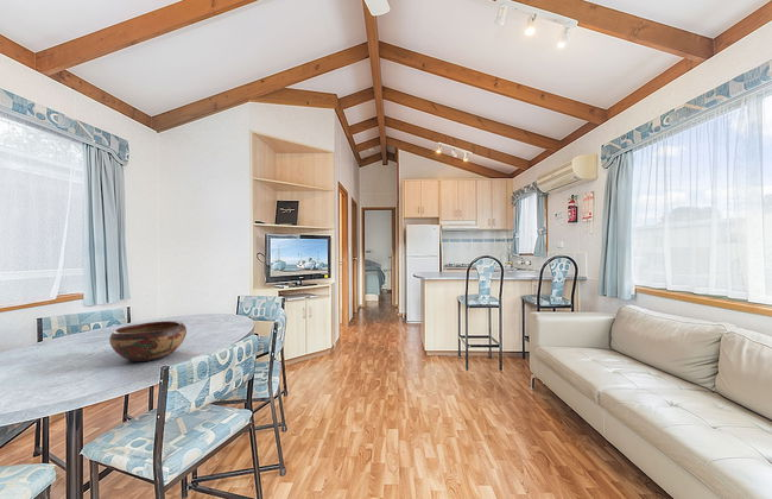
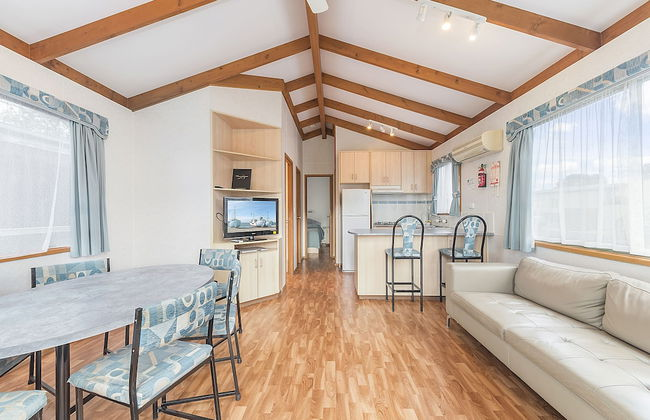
- decorative bowl (150, 341)
